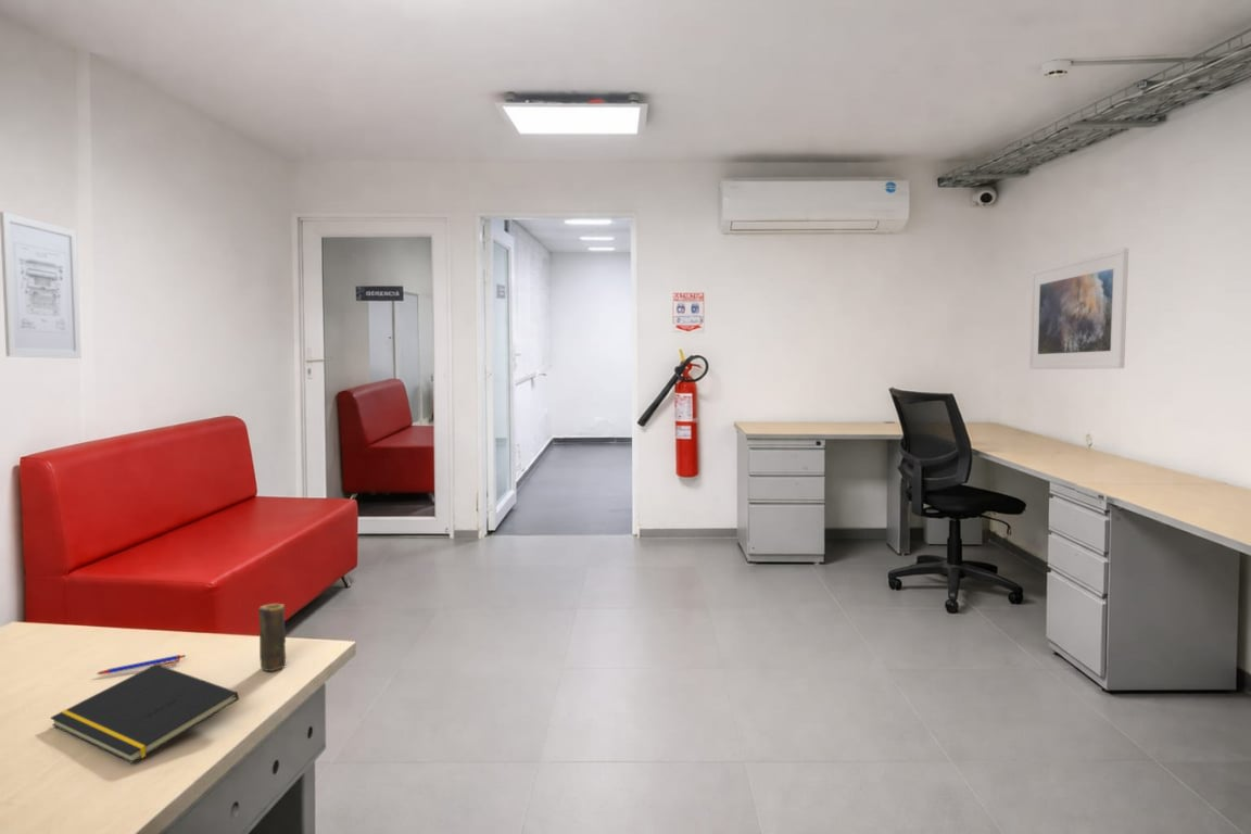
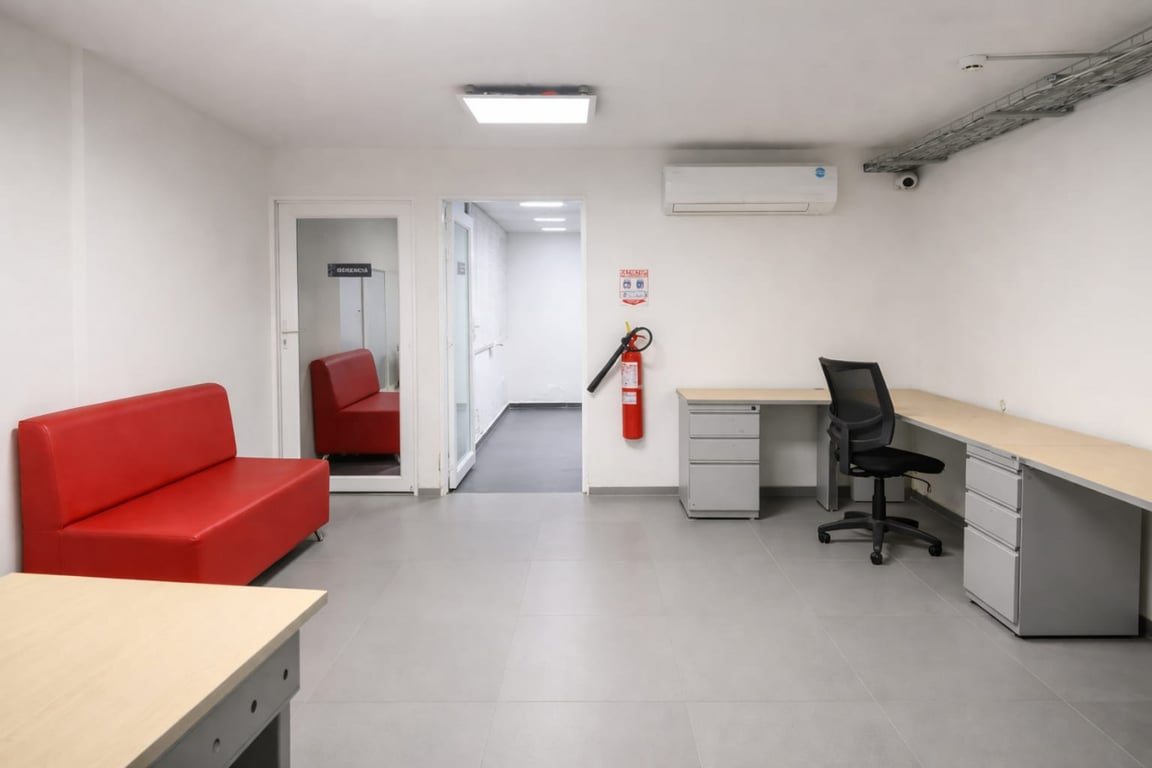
- candle (271, 635)
- notepad (144, 708)
- pen (141, 664)
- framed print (1073, 315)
- wall art (42, 290)
